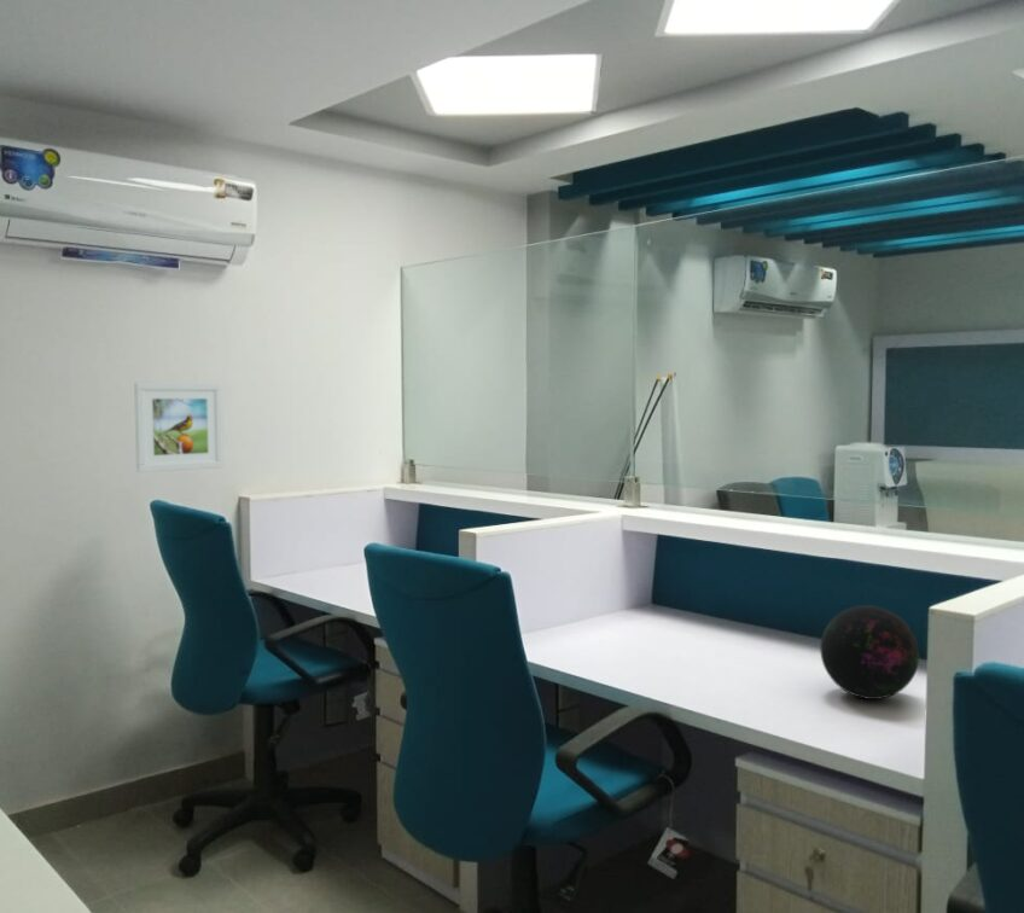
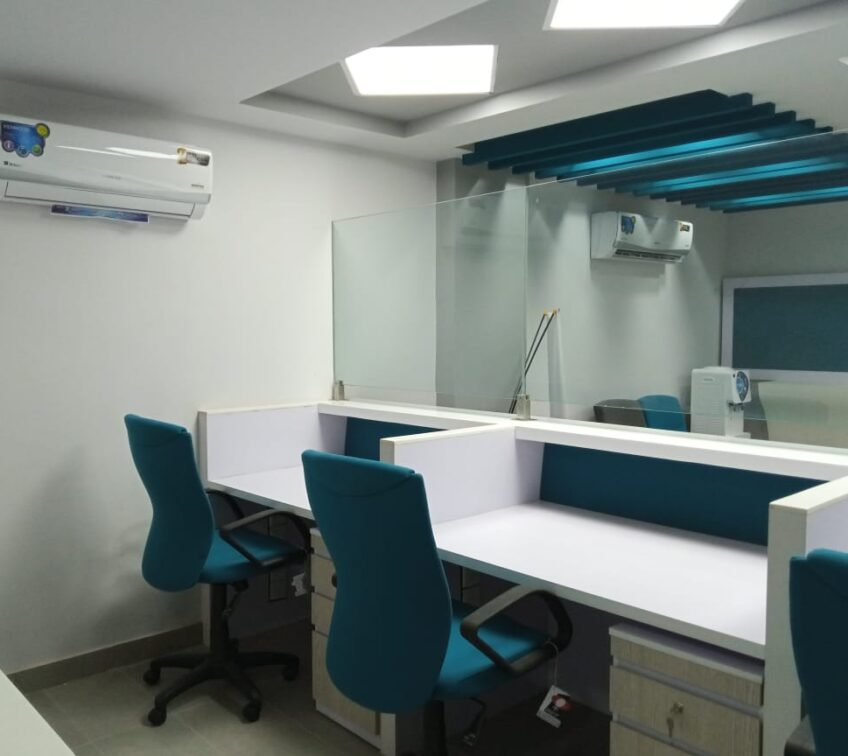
- decorative orb (868, 651)
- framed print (180, 426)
